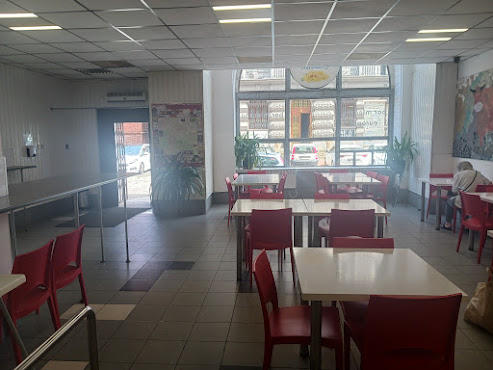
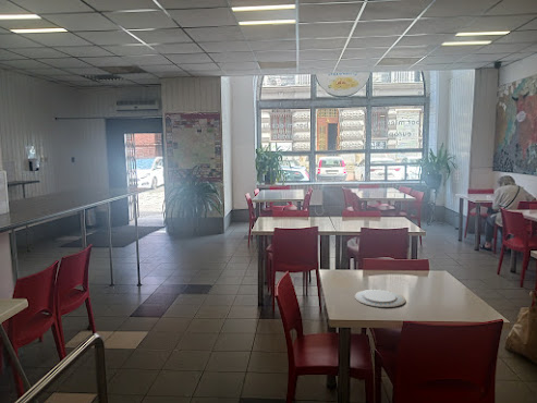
+ chinaware (379, 296)
